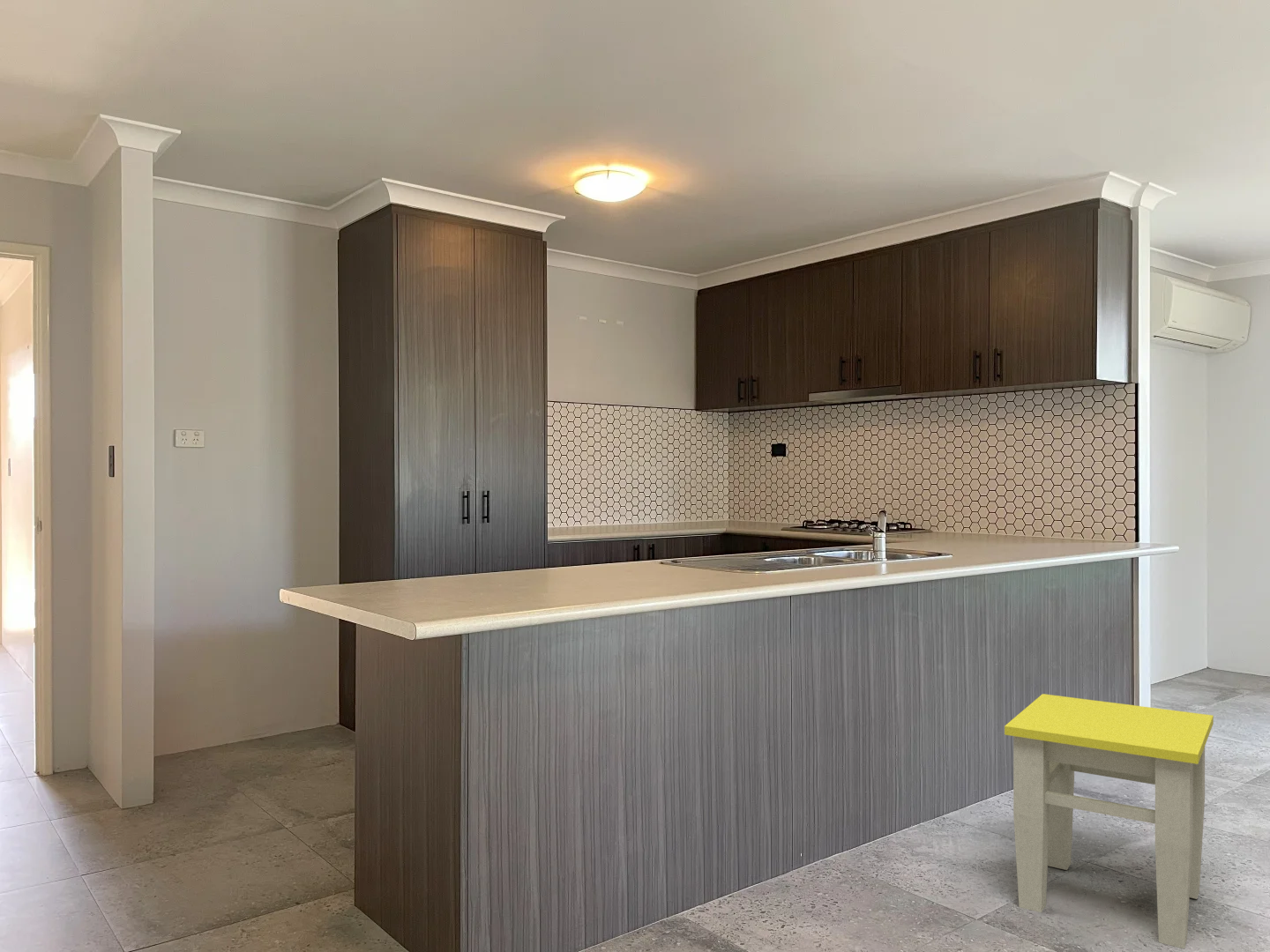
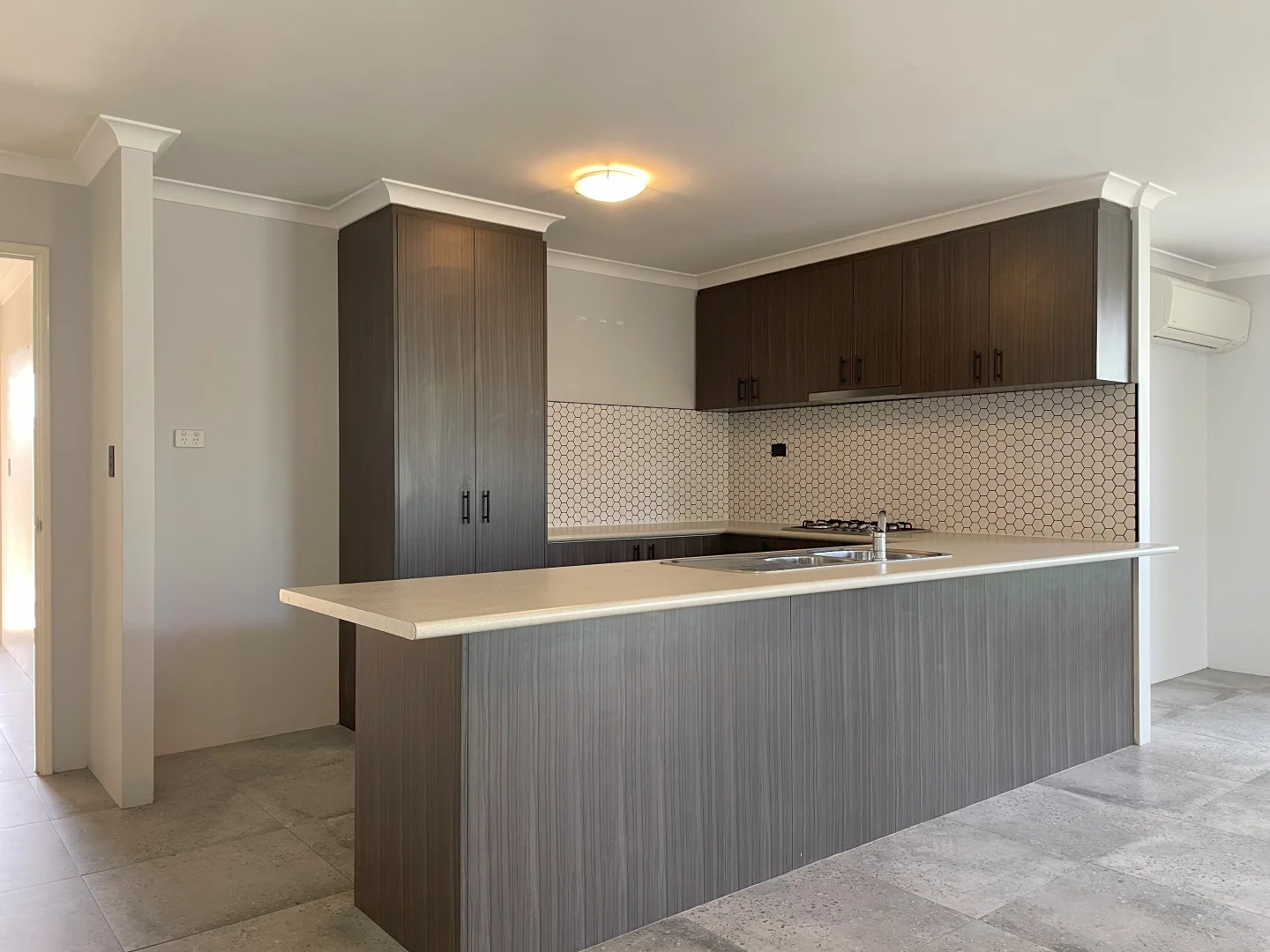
- stool (1110, 809)
